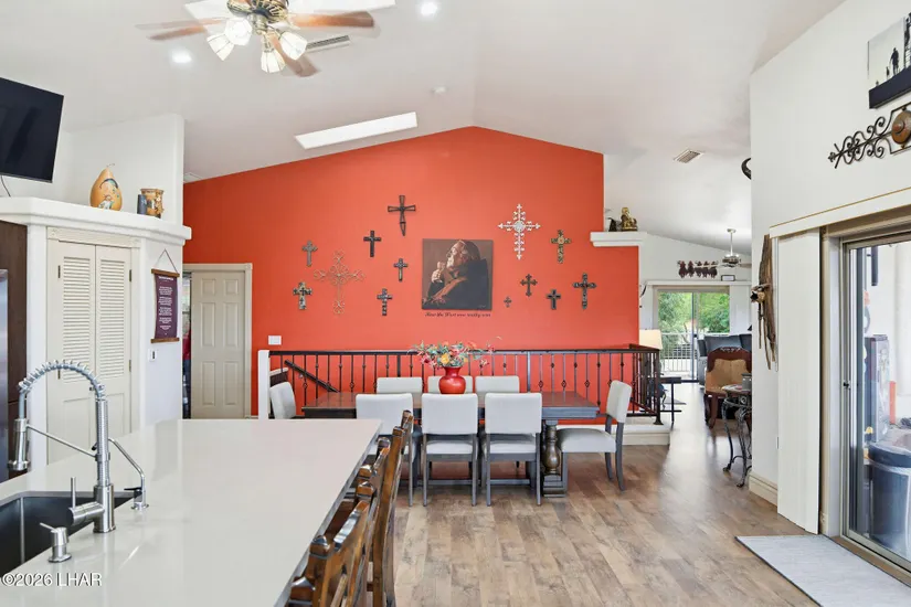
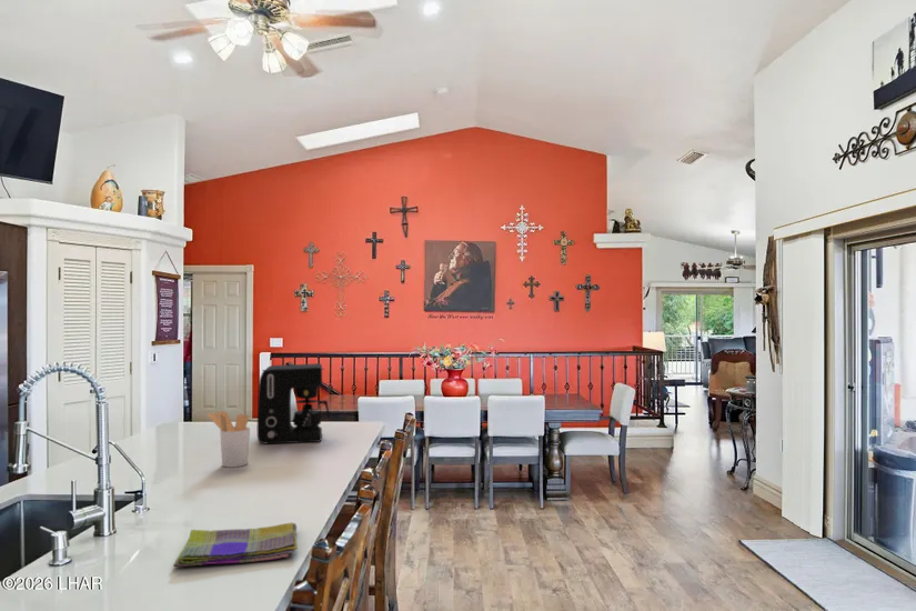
+ utensil holder (229, 437)
+ coffee maker (296, 402)
+ dish towel (241, 542)
